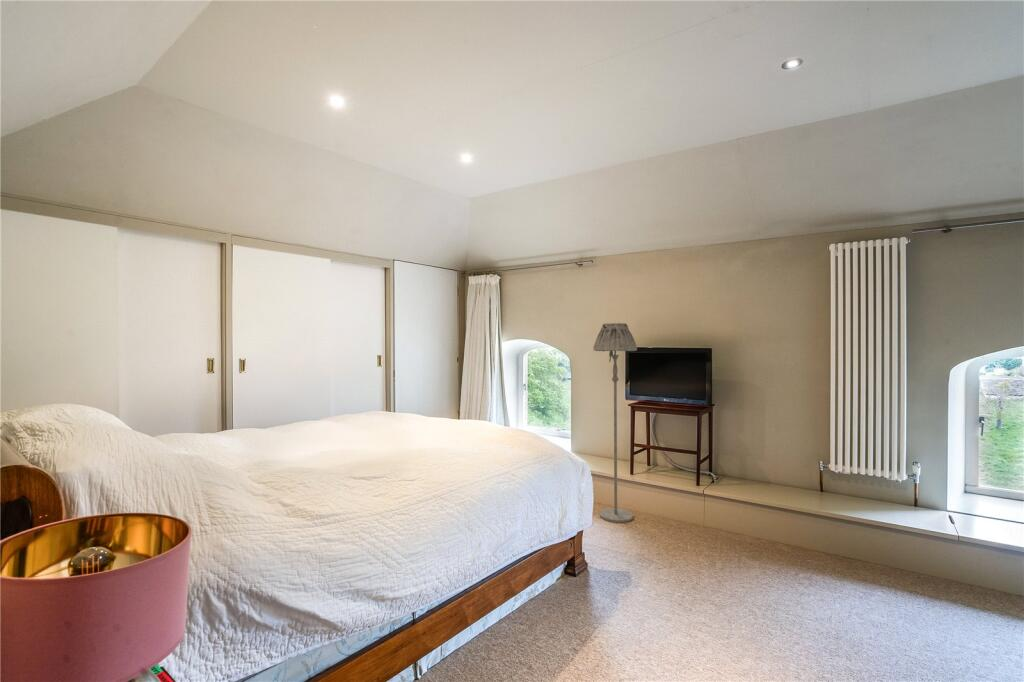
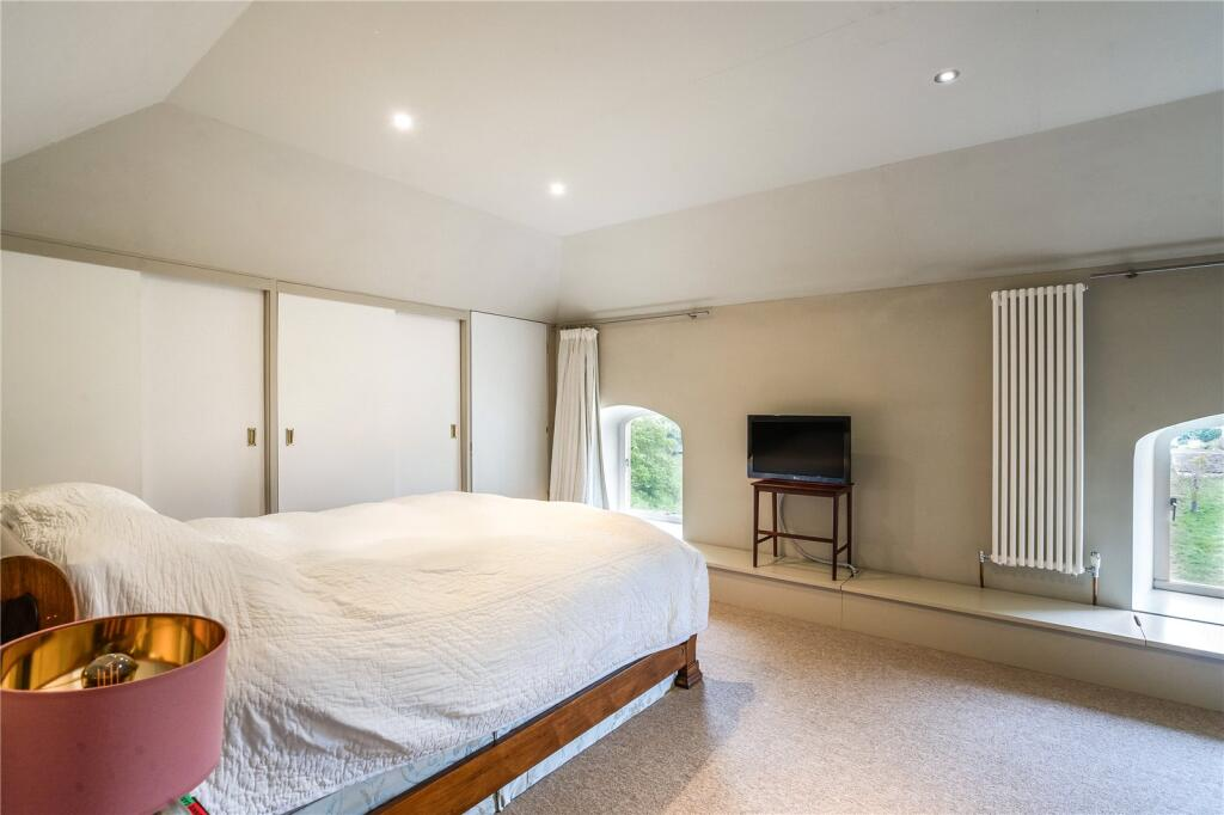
- floor lamp (615, 419)
